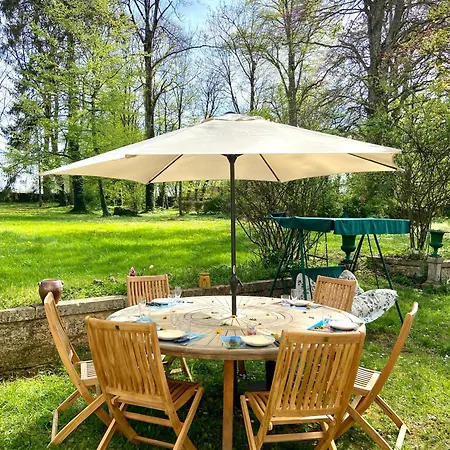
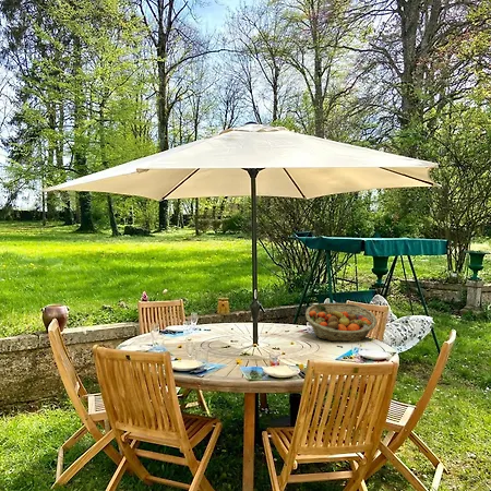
+ fruit basket (339, 321)
